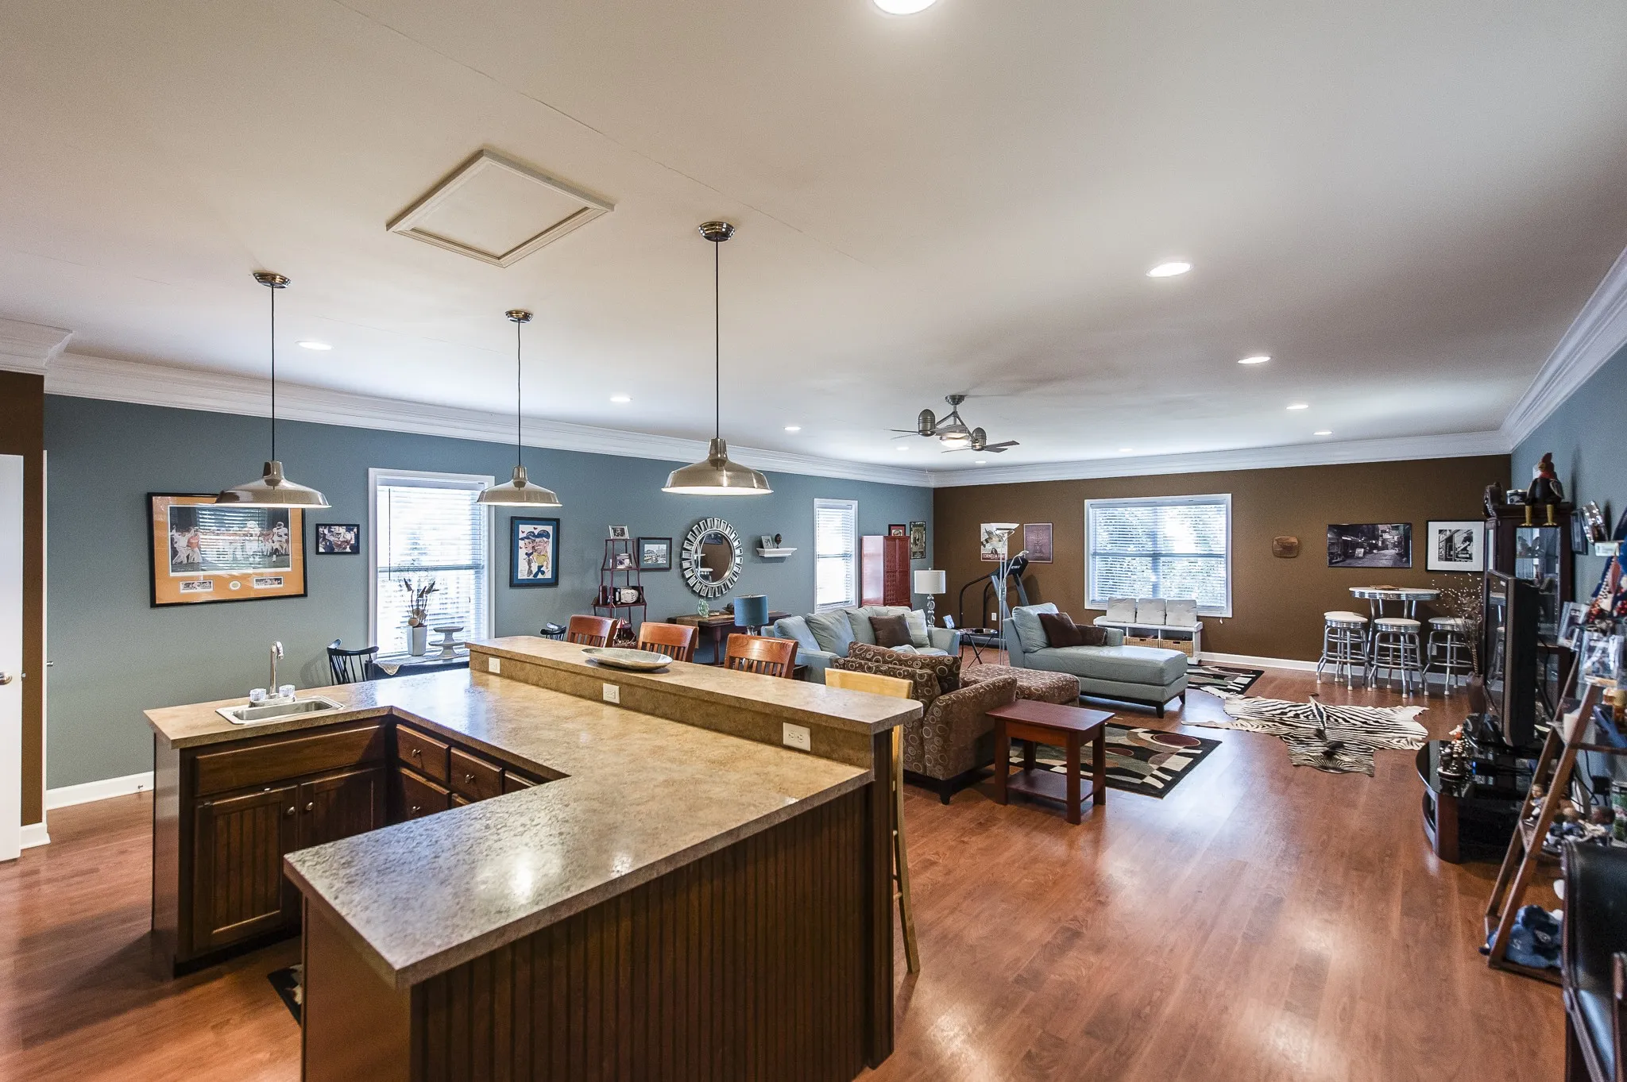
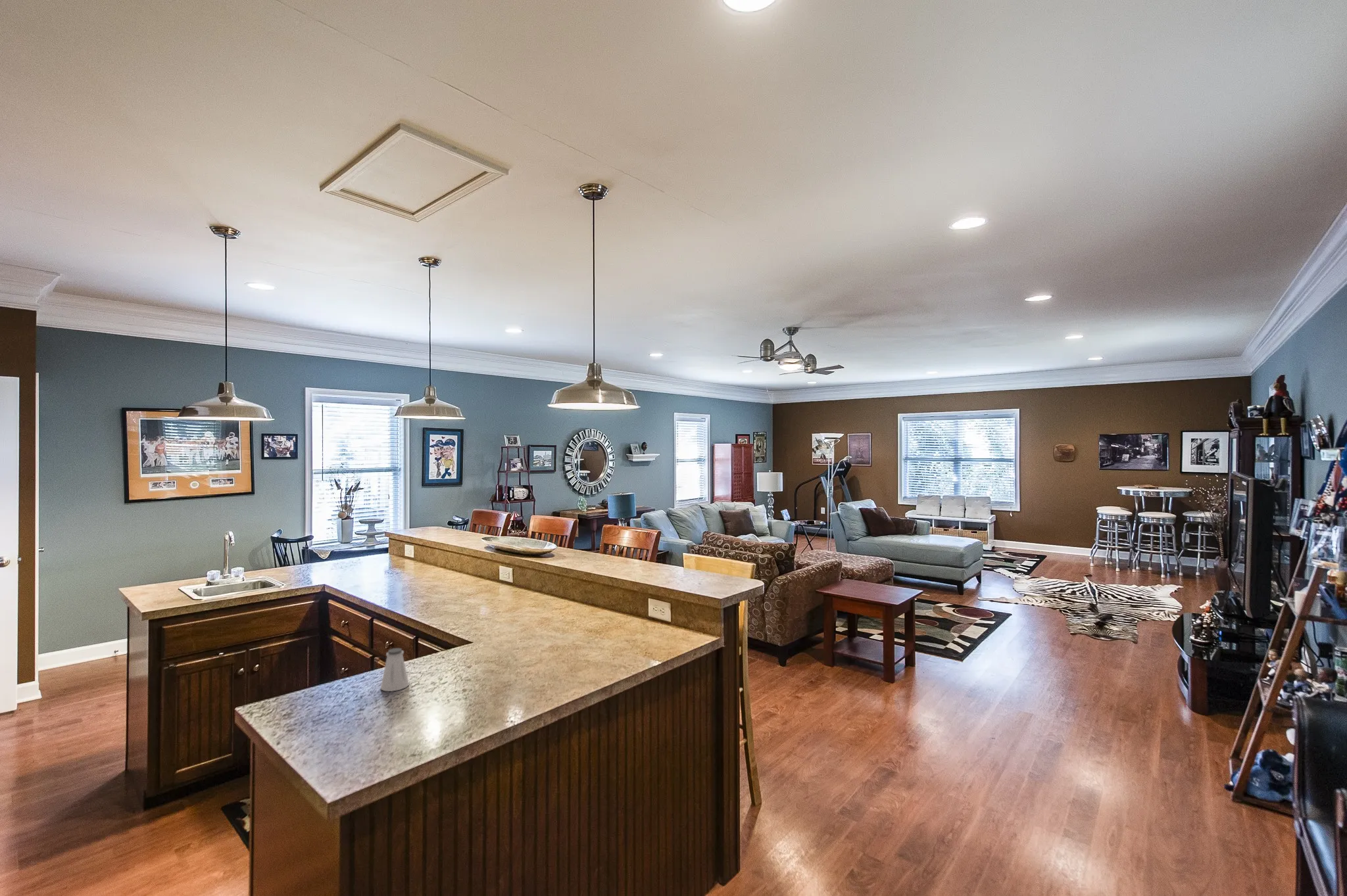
+ saltshaker (395, 668)
